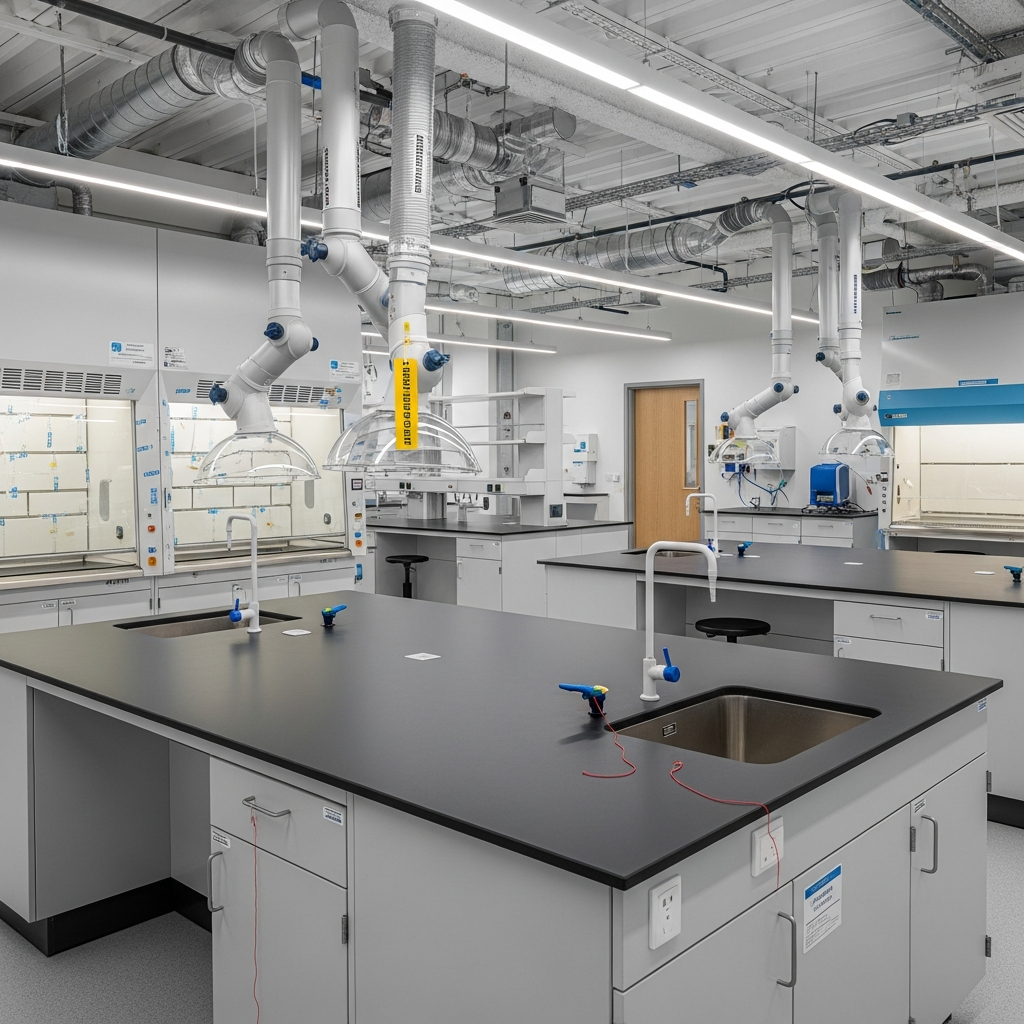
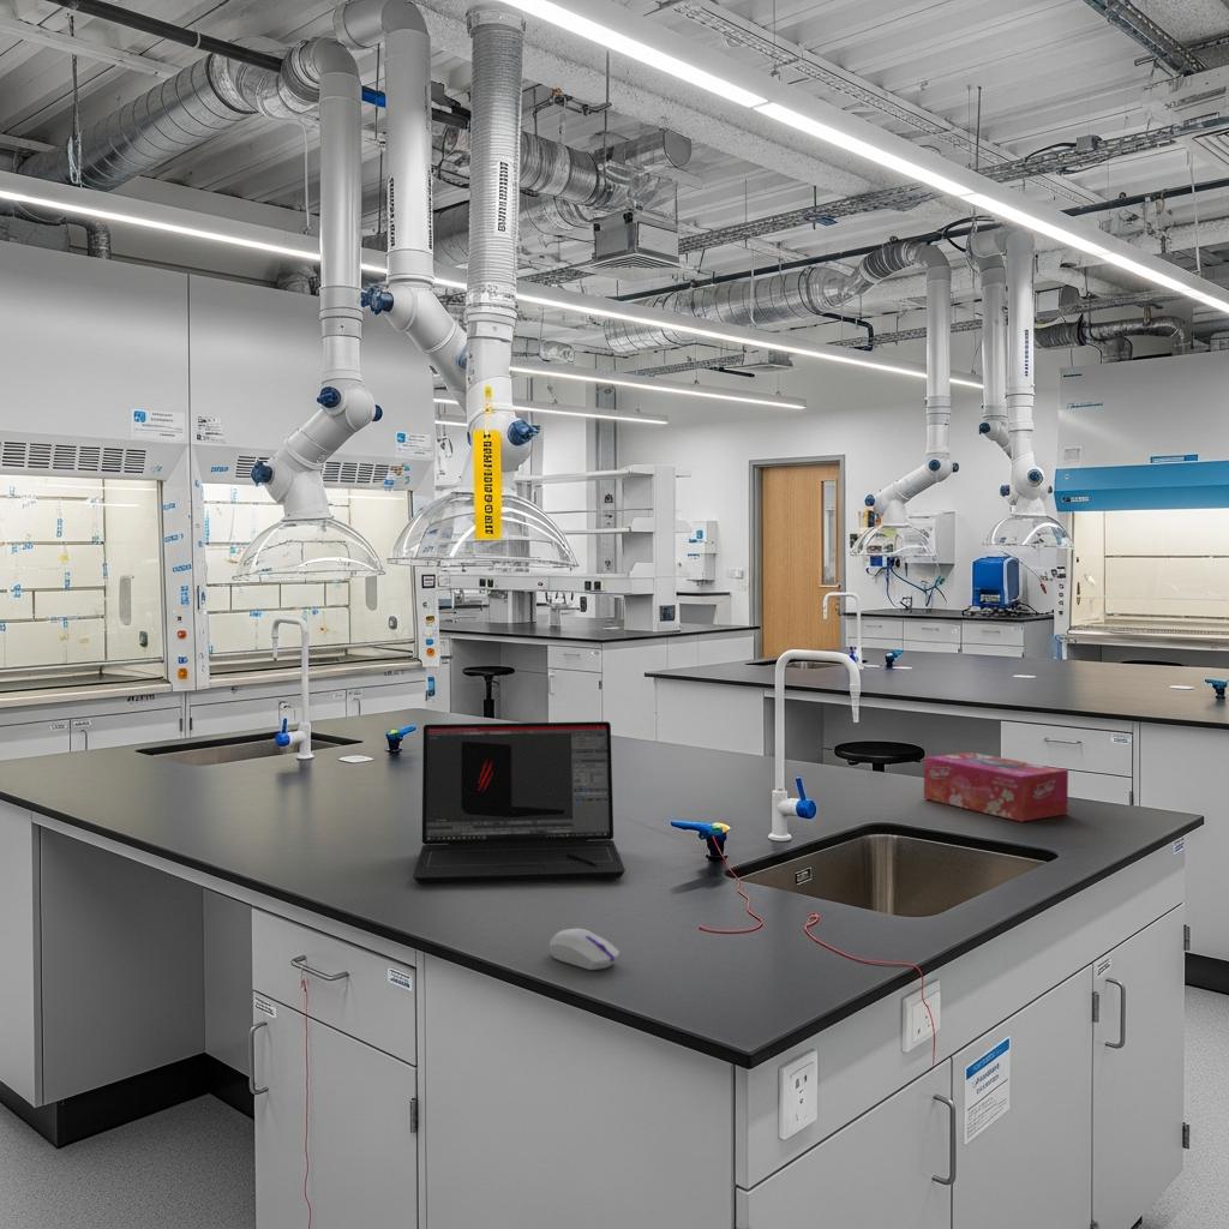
+ laptop (518, 797)
+ tissue box (993, 784)
+ computer mouse (582, 946)
